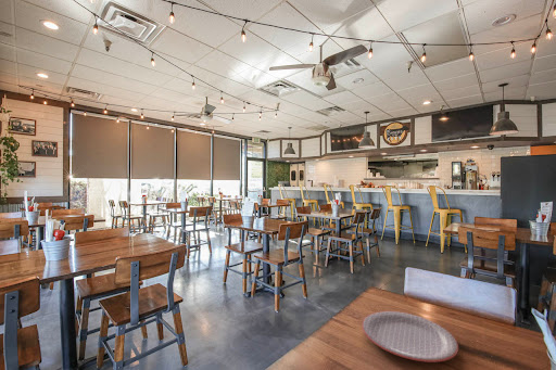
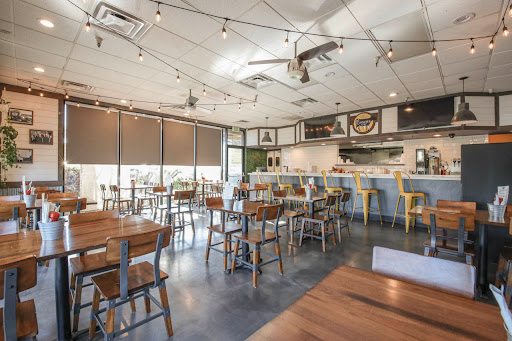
- plate (406, 334)
